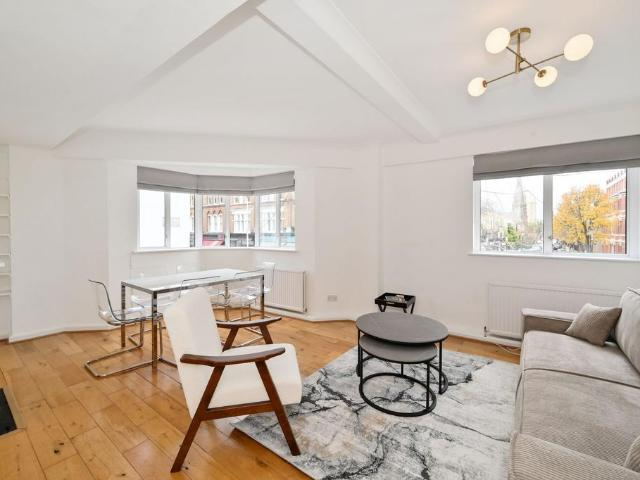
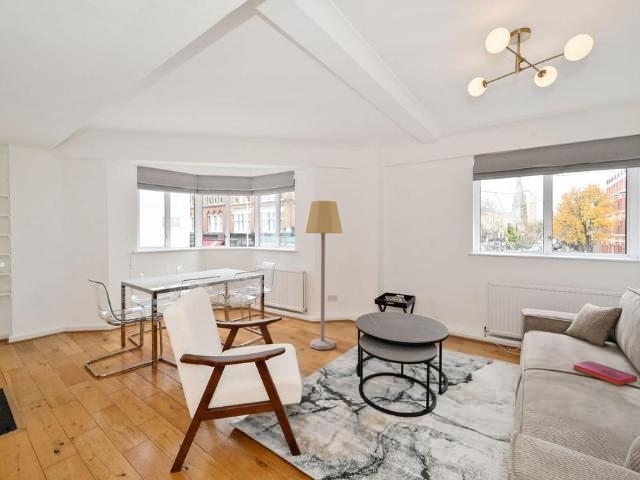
+ lamp (322, 273)
+ hardback book (603, 372)
